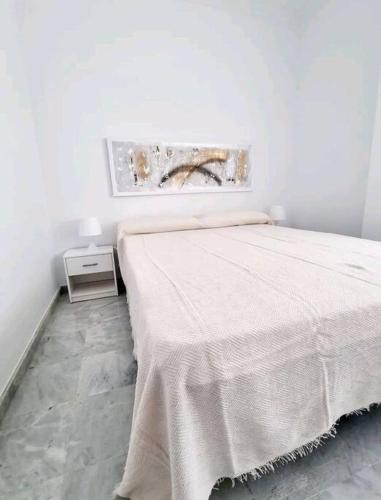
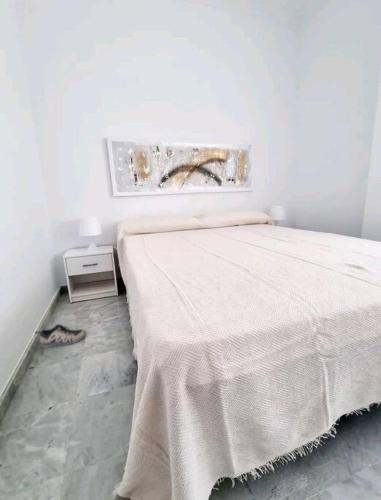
+ shoe (60, 334)
